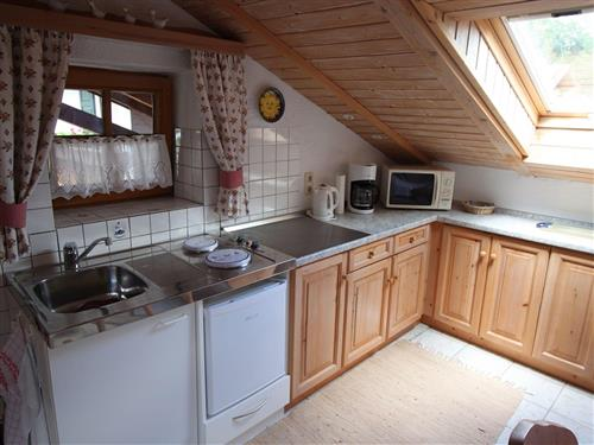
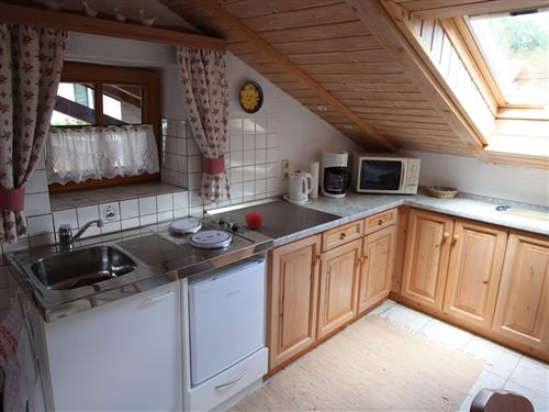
+ fruit (254, 219)
